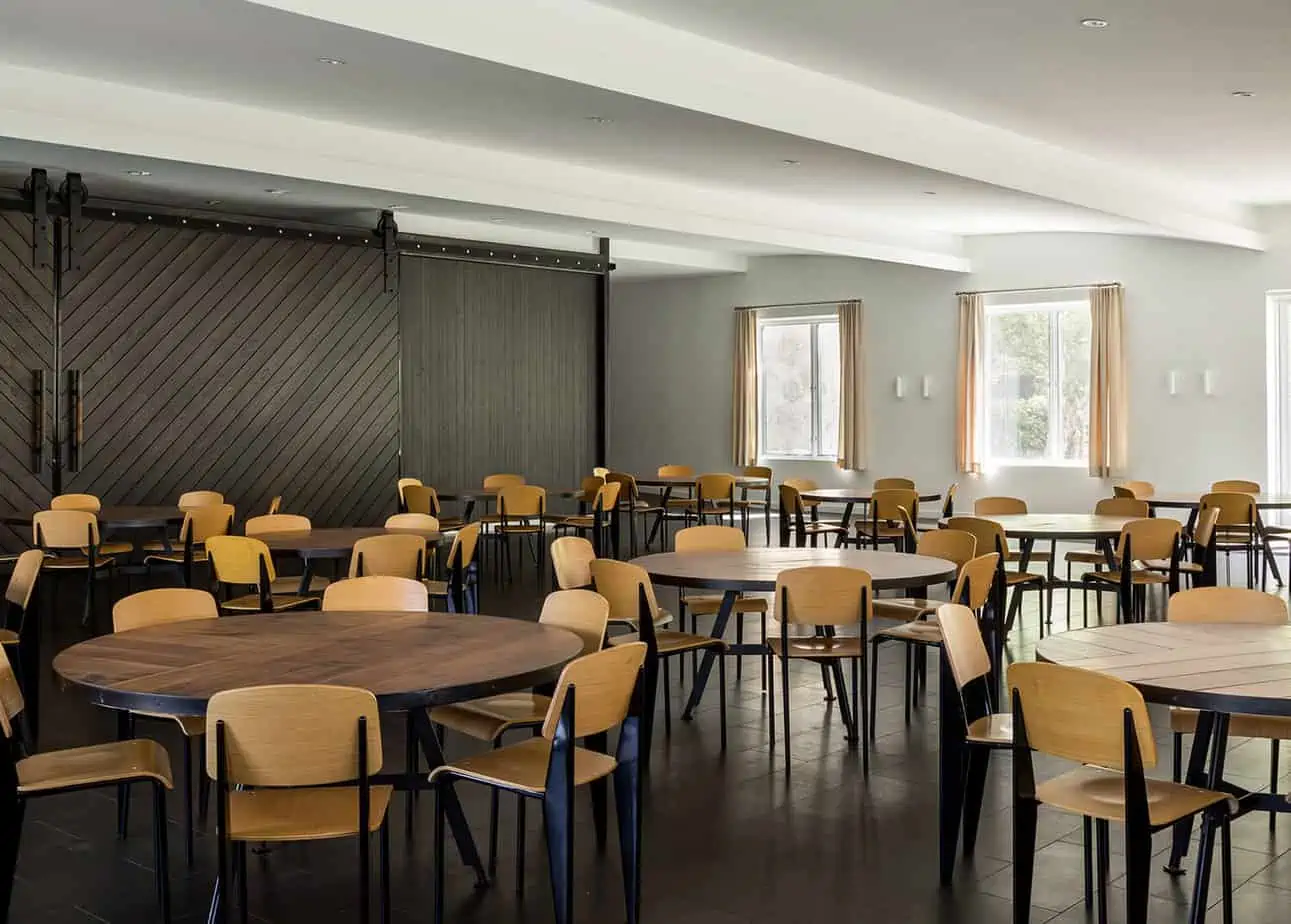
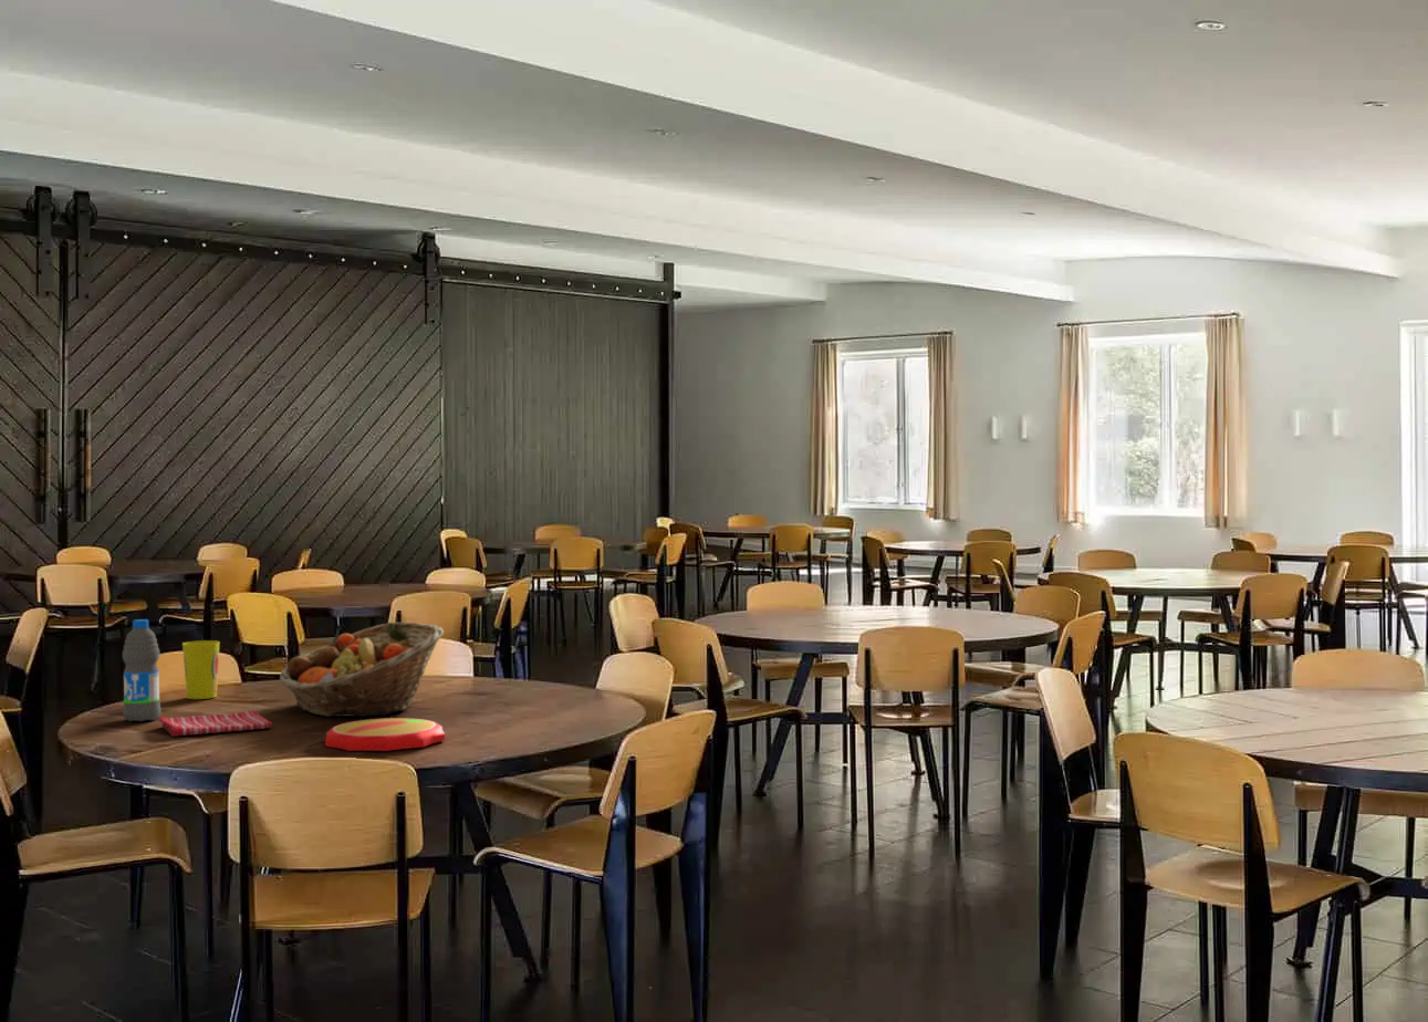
+ cup (201, 669)
+ water bottle (140, 669)
+ plate (385, 731)
+ dish towel (215, 722)
+ fruit basket (363, 667)
